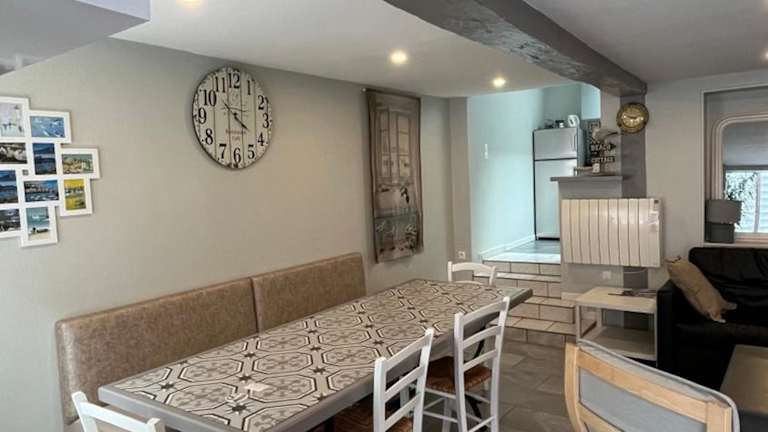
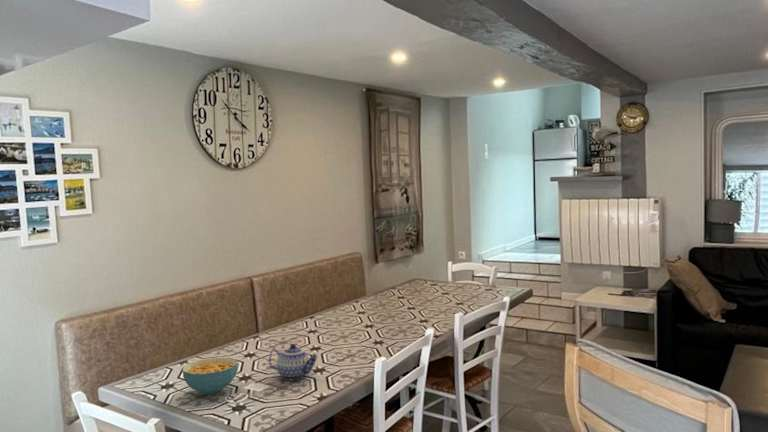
+ cereal bowl (210, 378)
+ teapot (292, 360)
